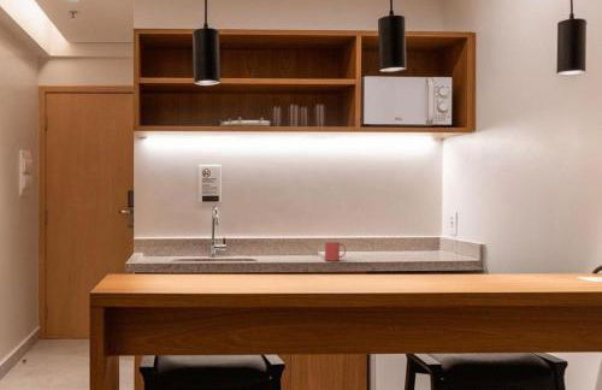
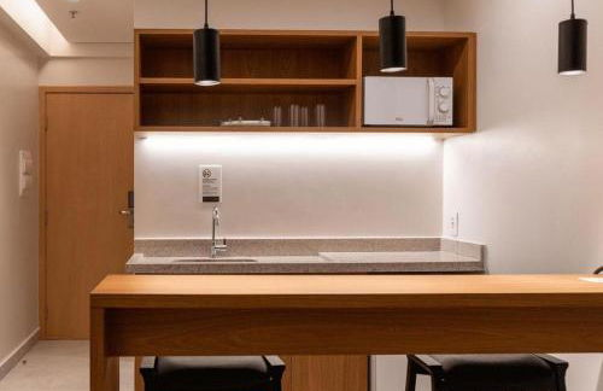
- mug (335, 250)
